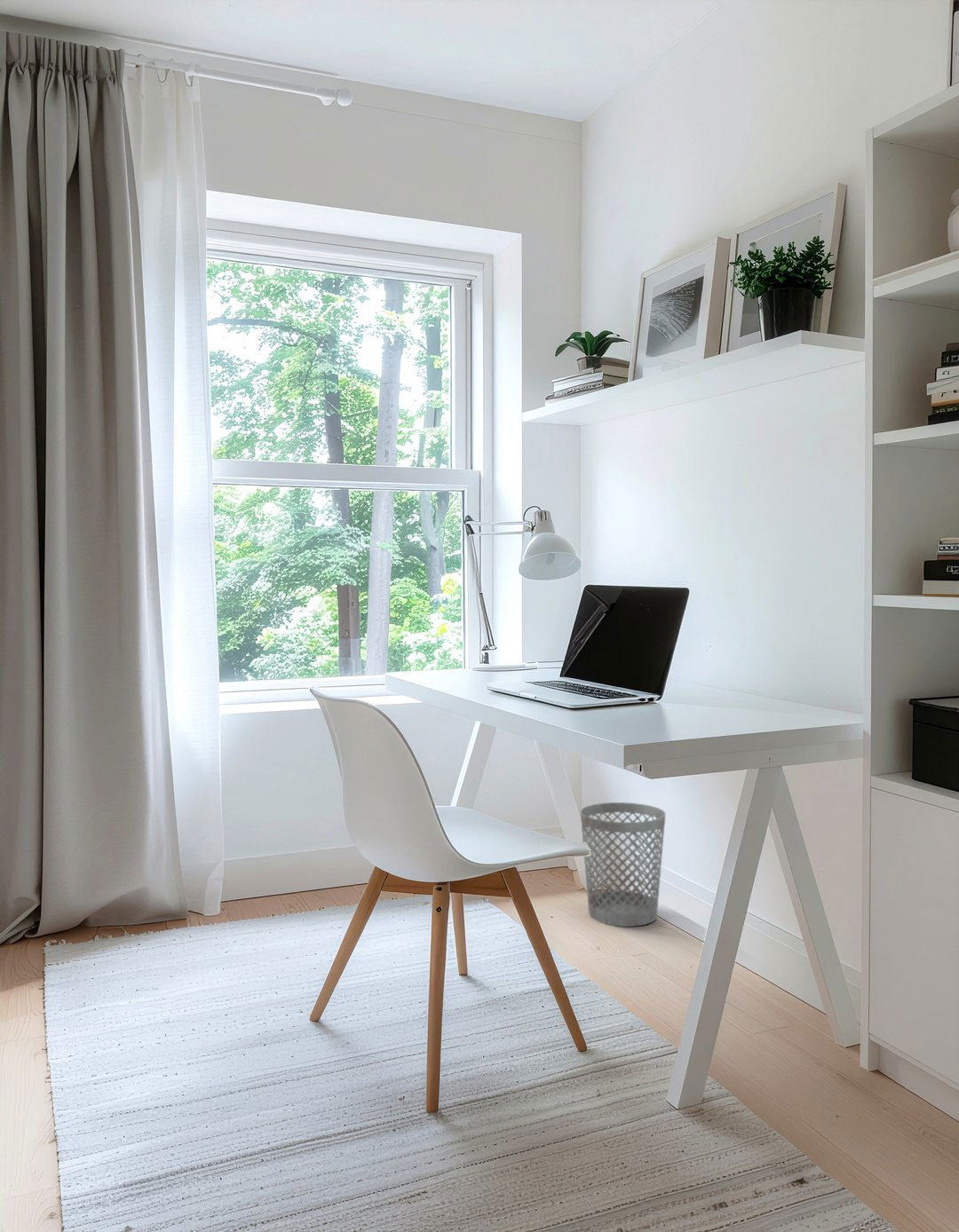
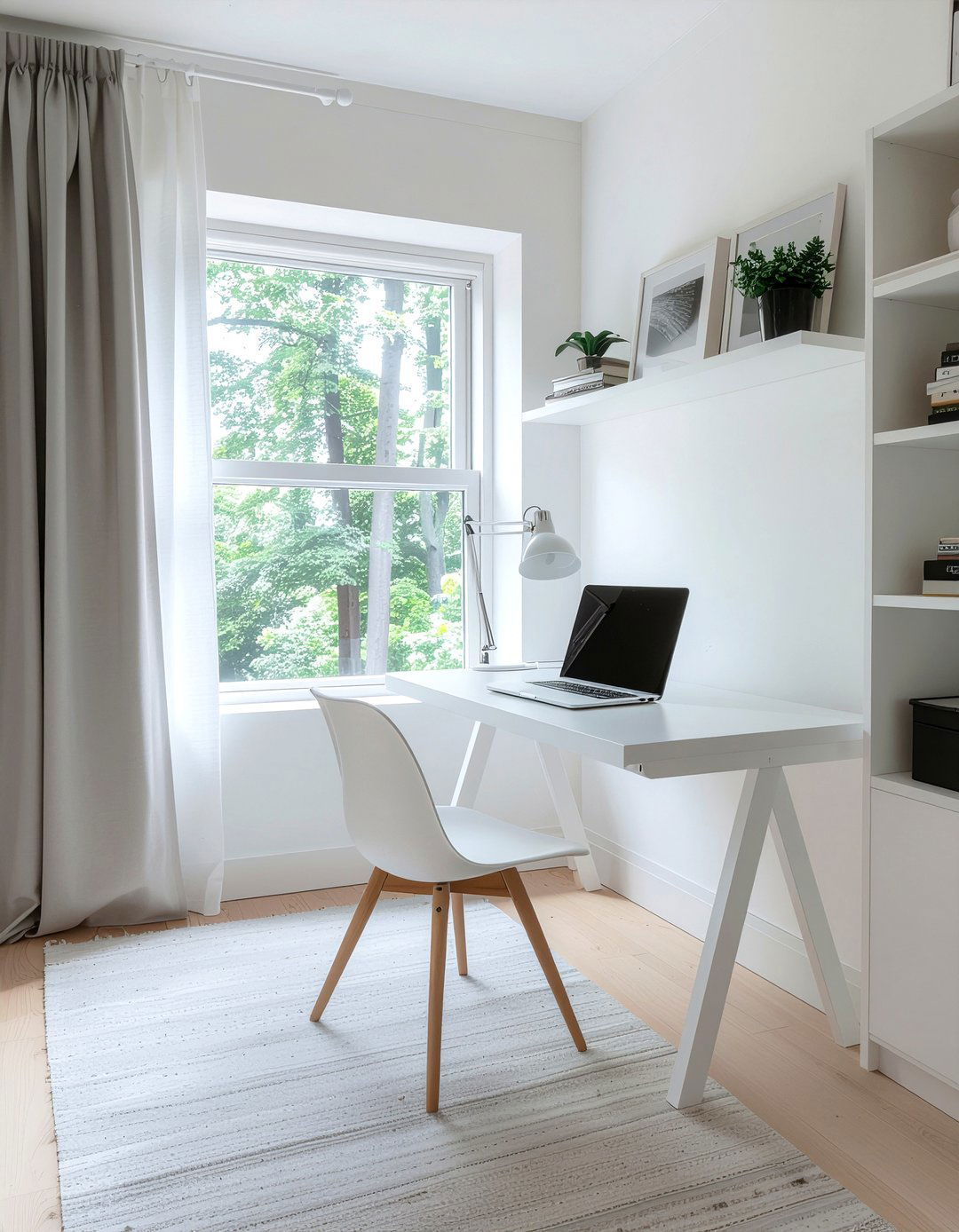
- wastebasket (622, 863)
